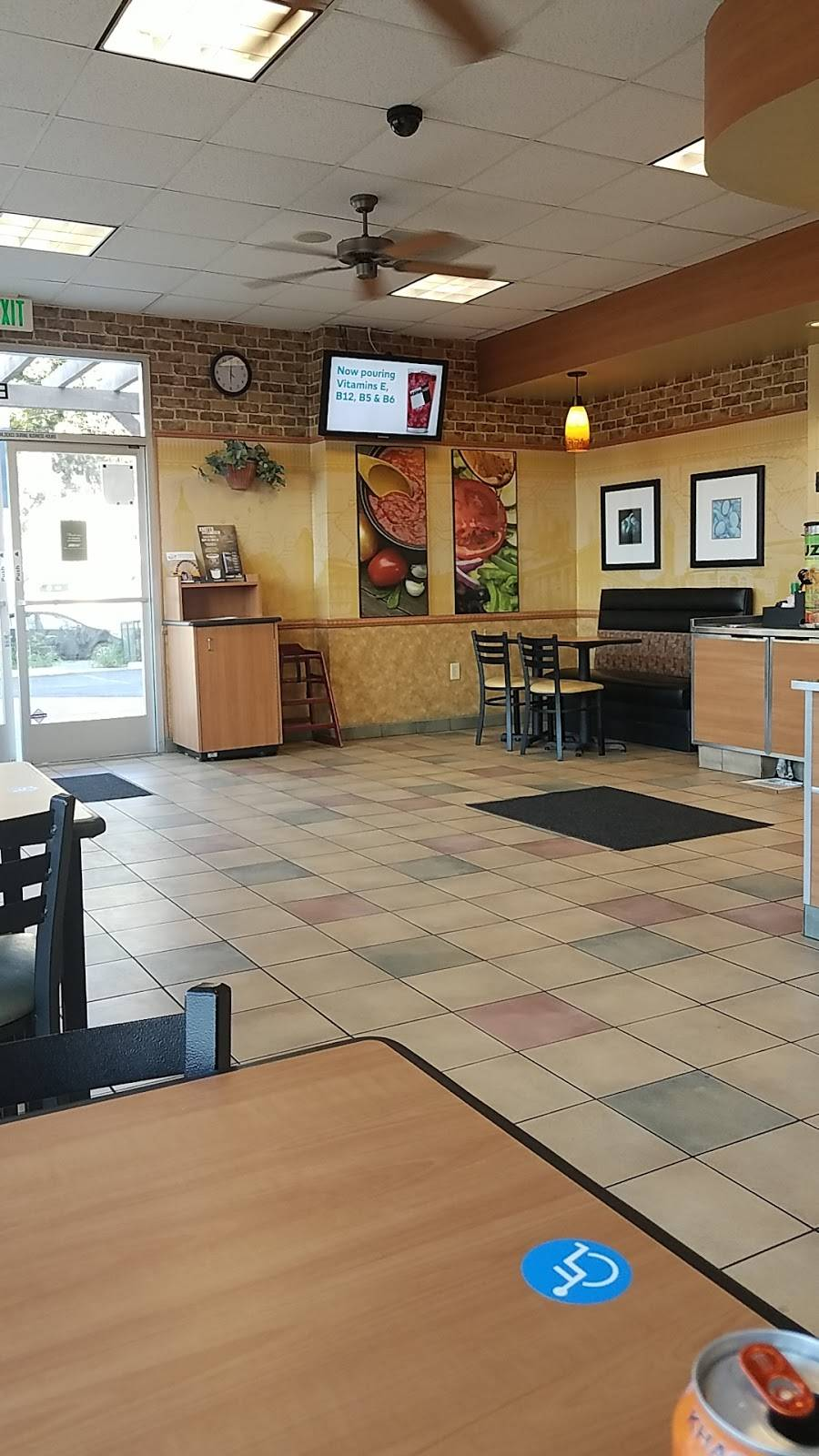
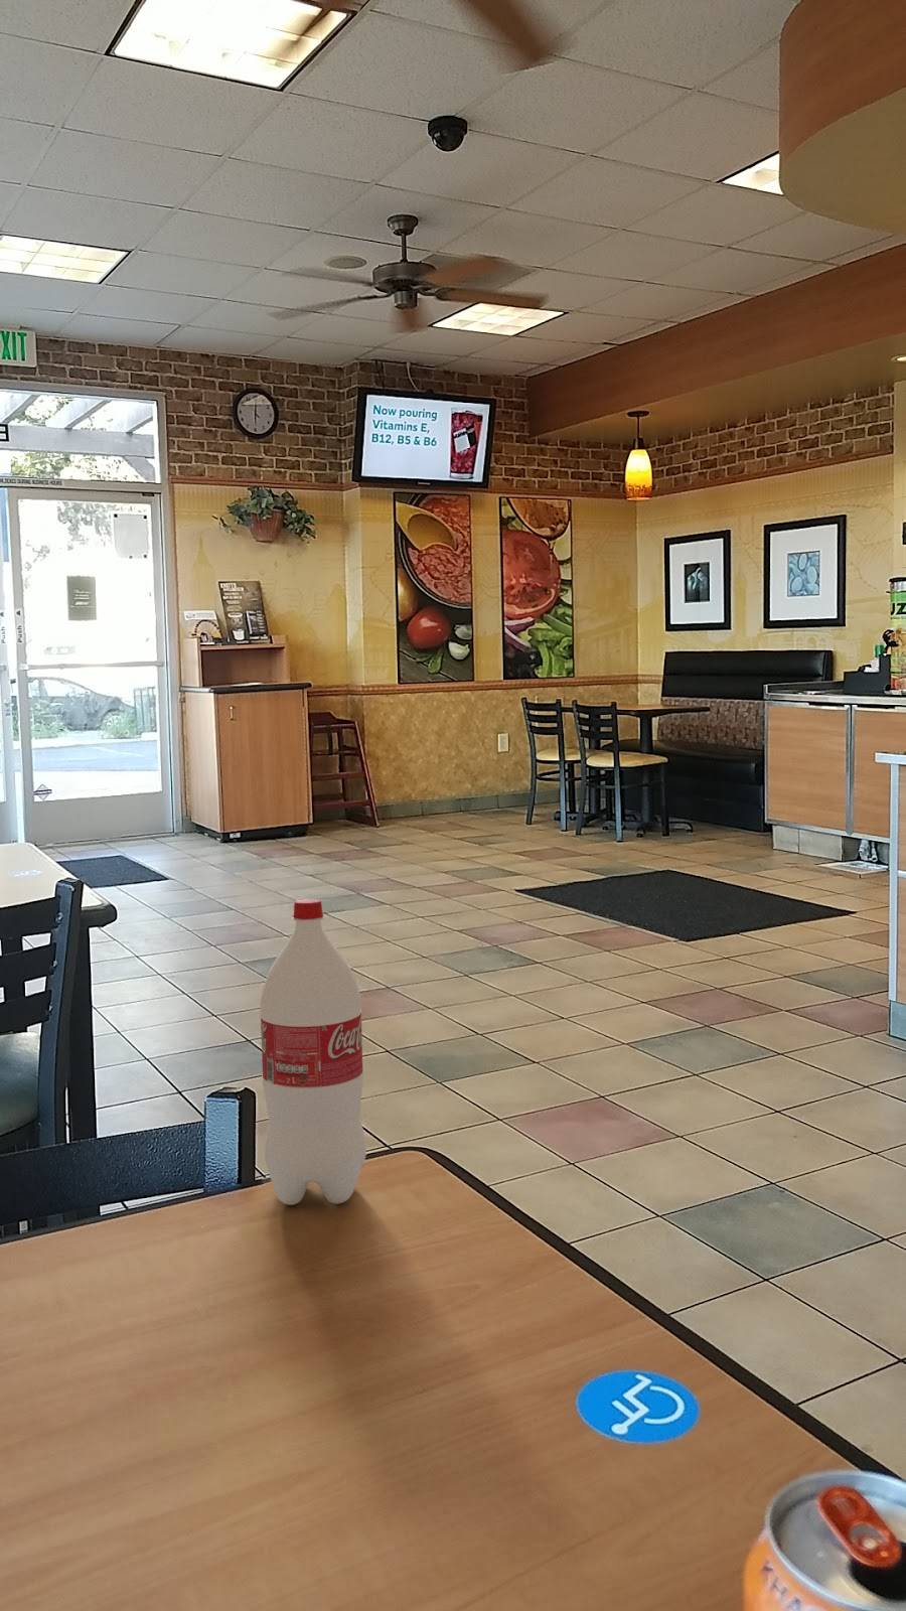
+ bottle (312, 1048)
